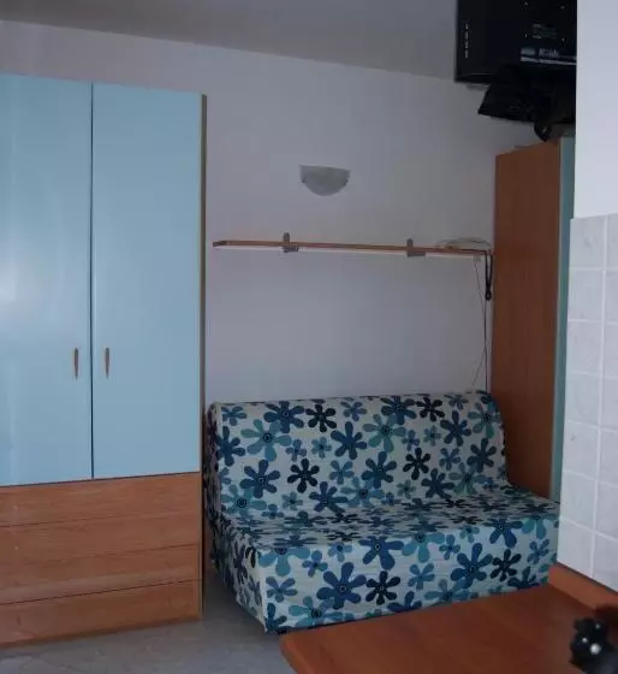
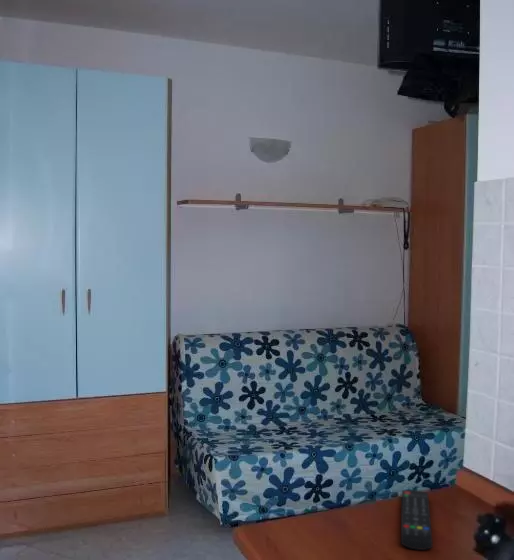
+ remote control (415, 517)
